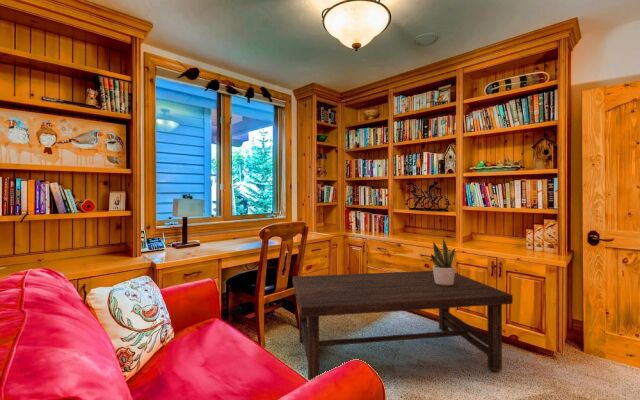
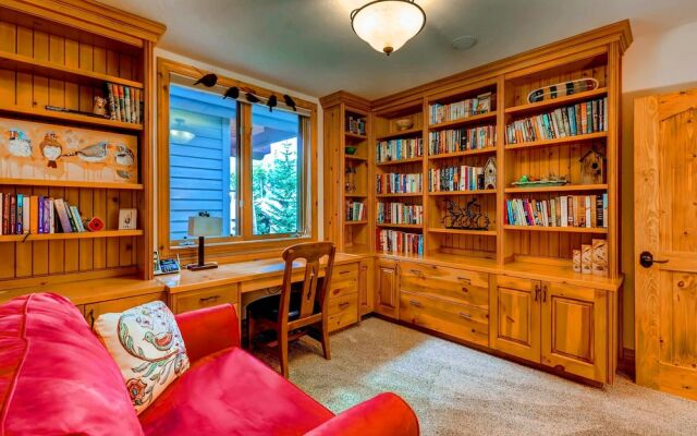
- coffee table (390, 311)
- potted plant (444, 260)
